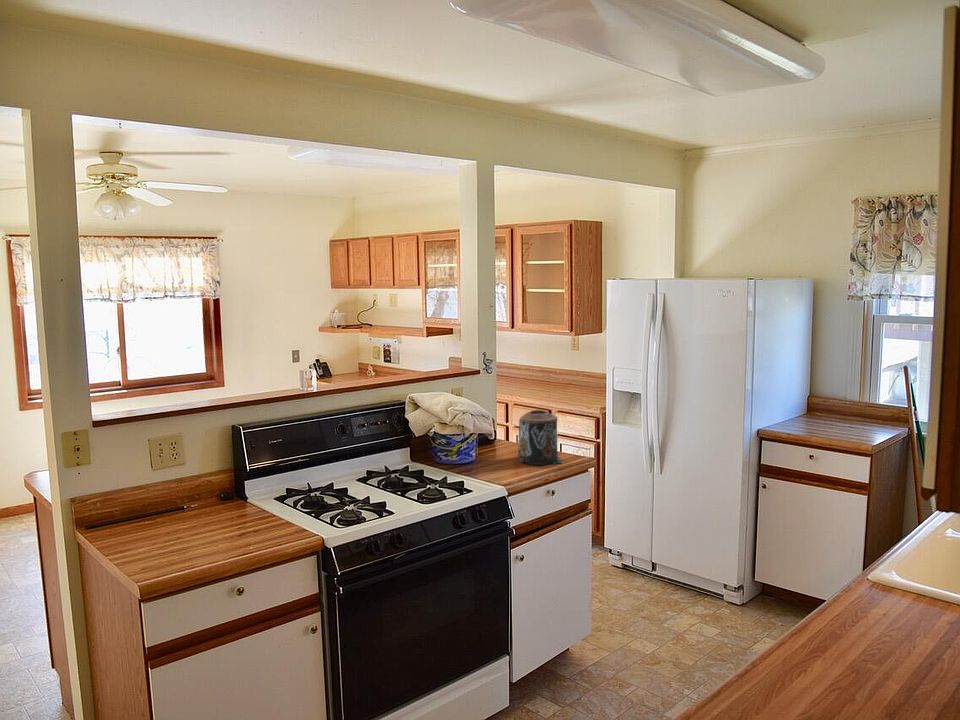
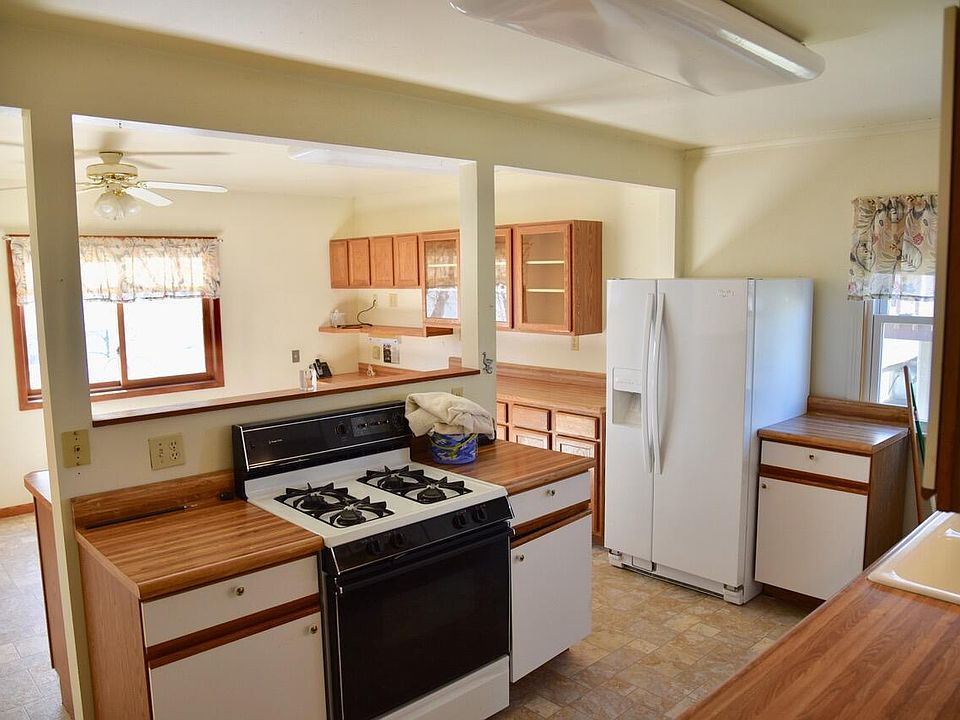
- canister (541, 435)
